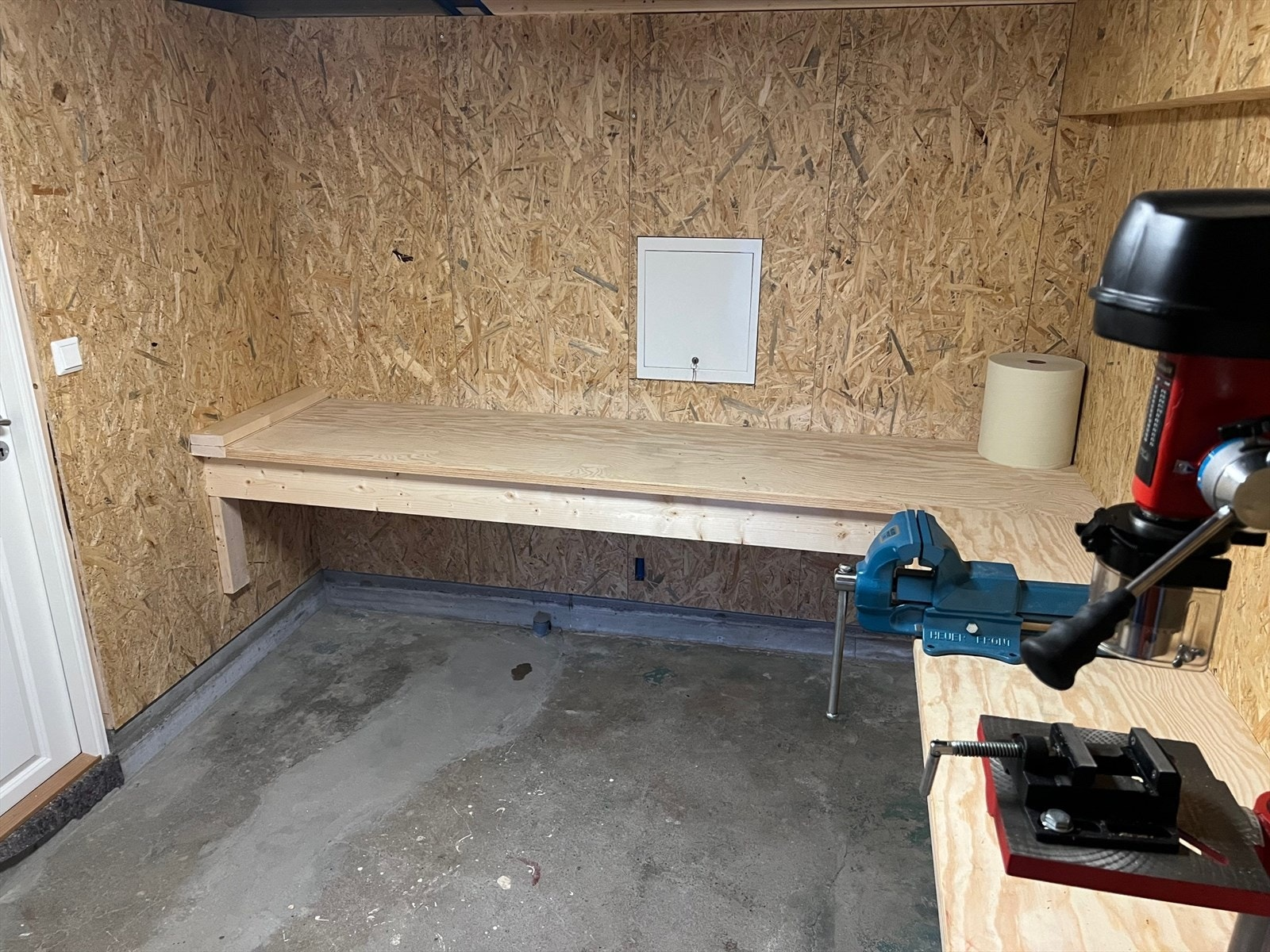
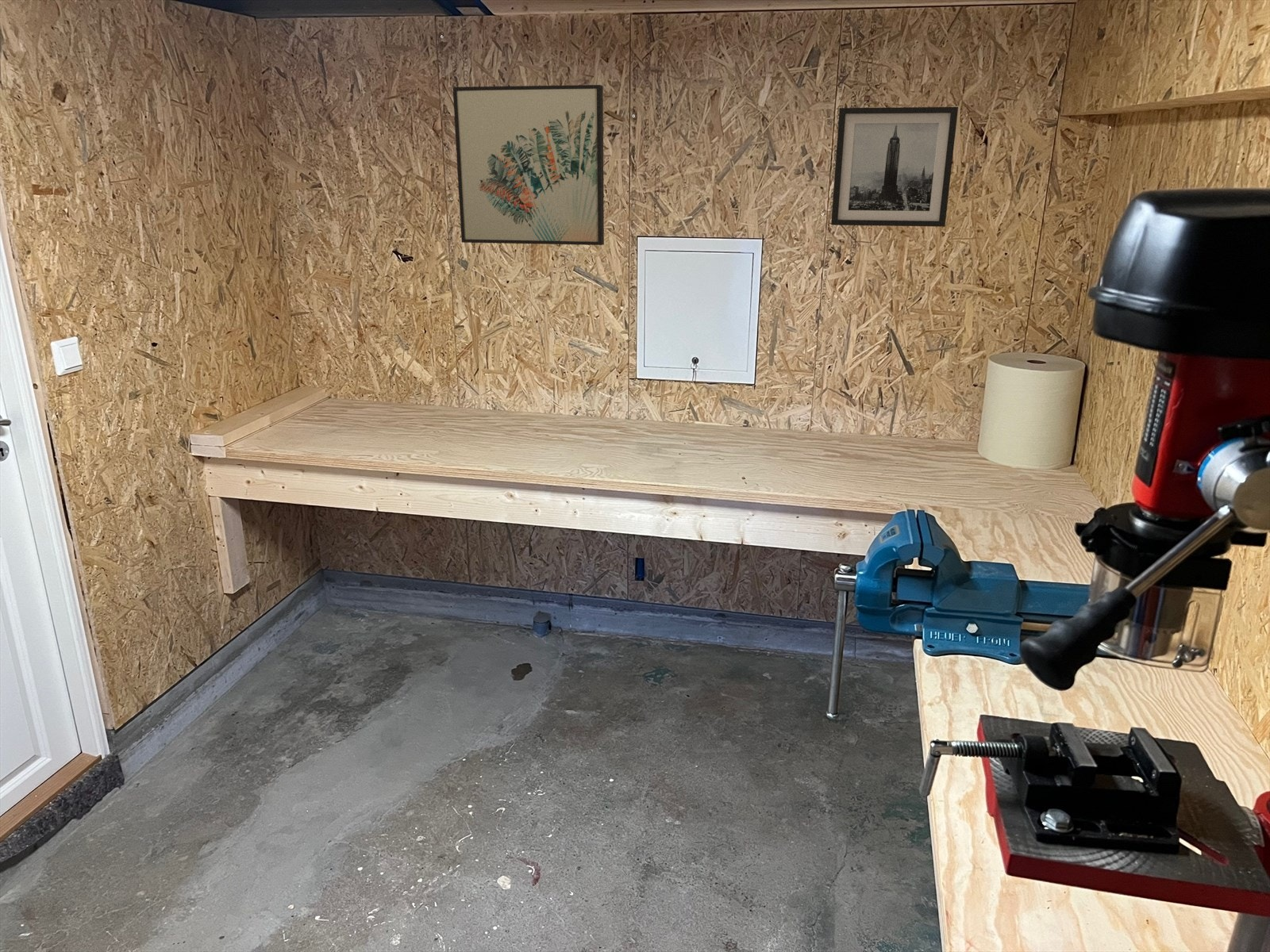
+ wall art (892, 167)
+ wall art (529, 167)
